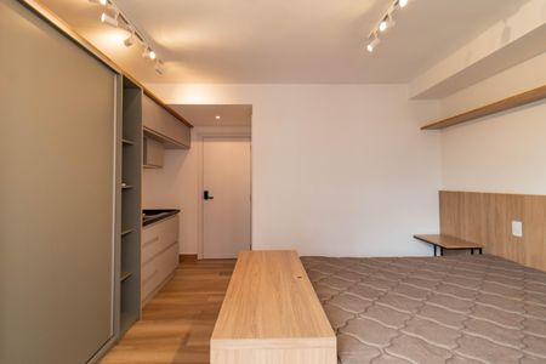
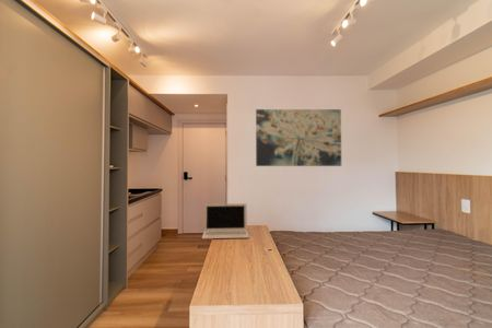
+ wall art (298, 138)
+ laptop (225, 220)
